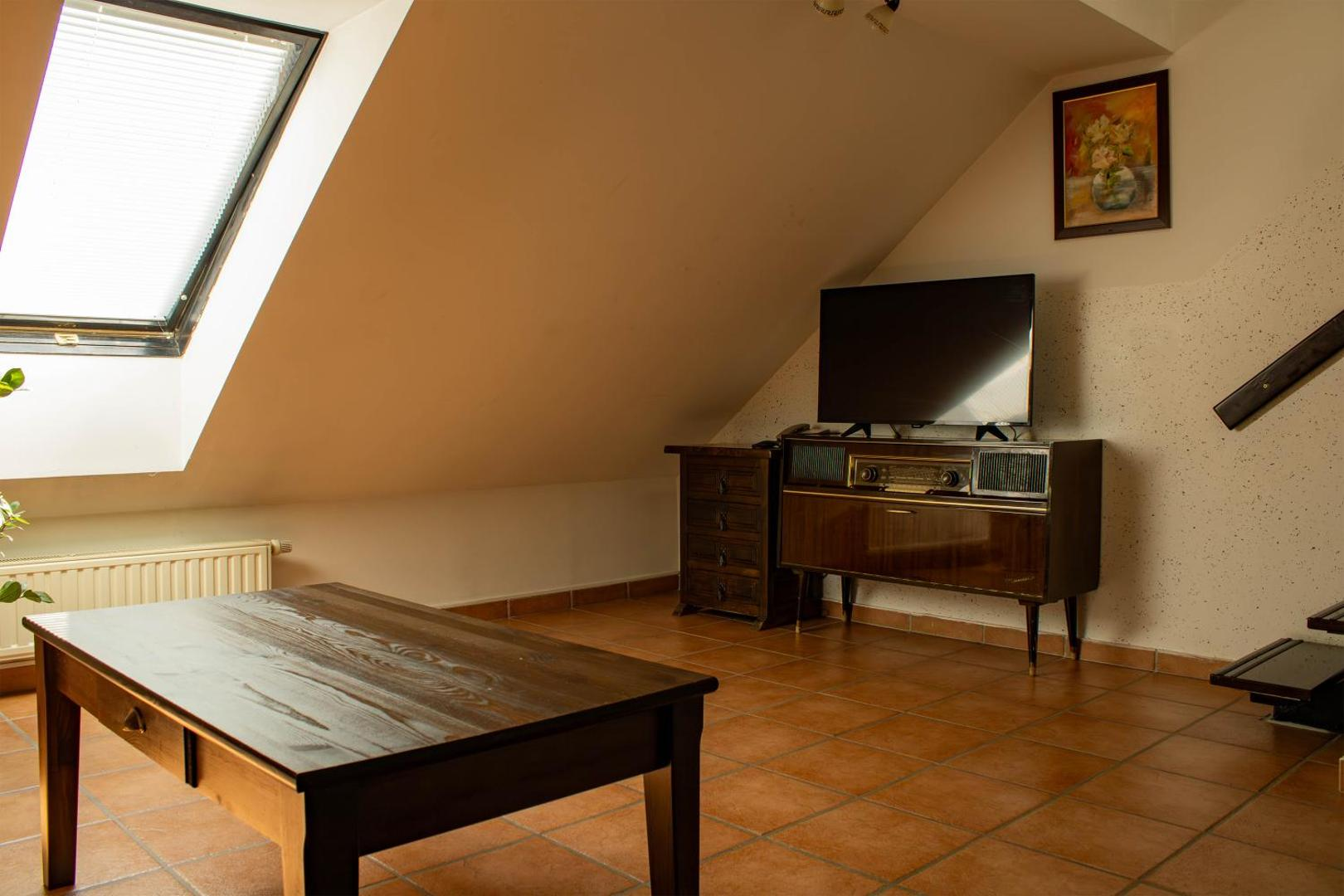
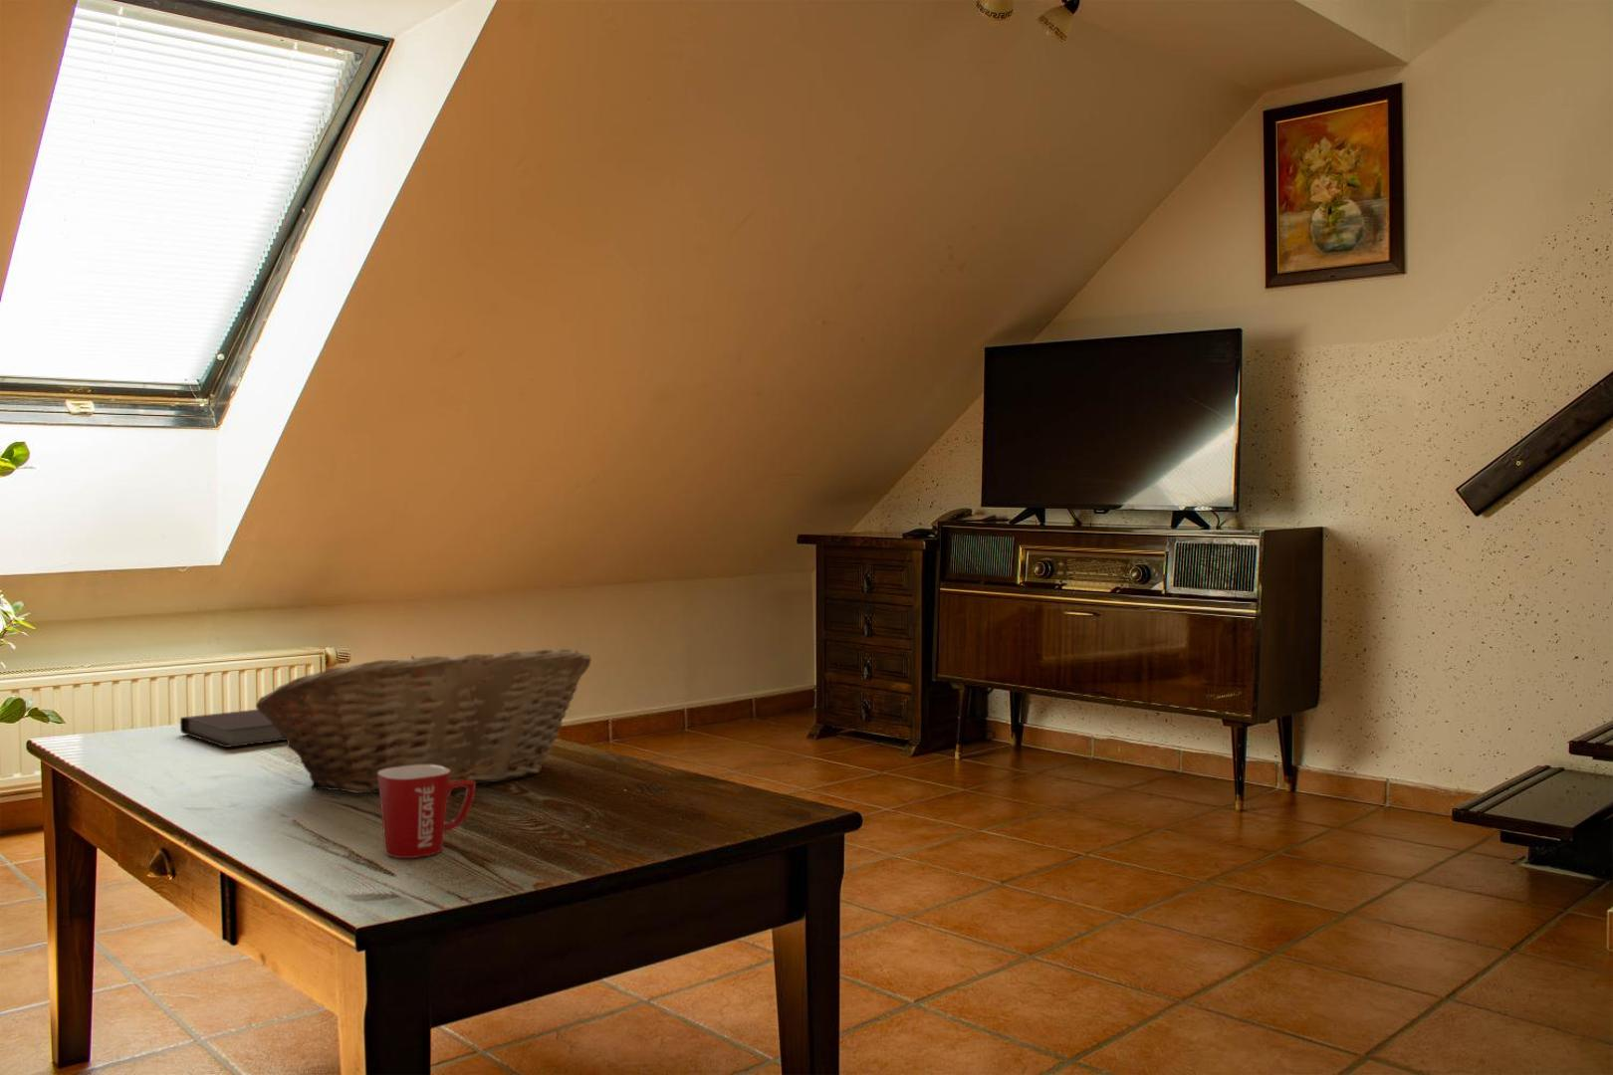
+ notebook (271, 723)
+ mug (430, 809)
+ fruit basket (432, 710)
